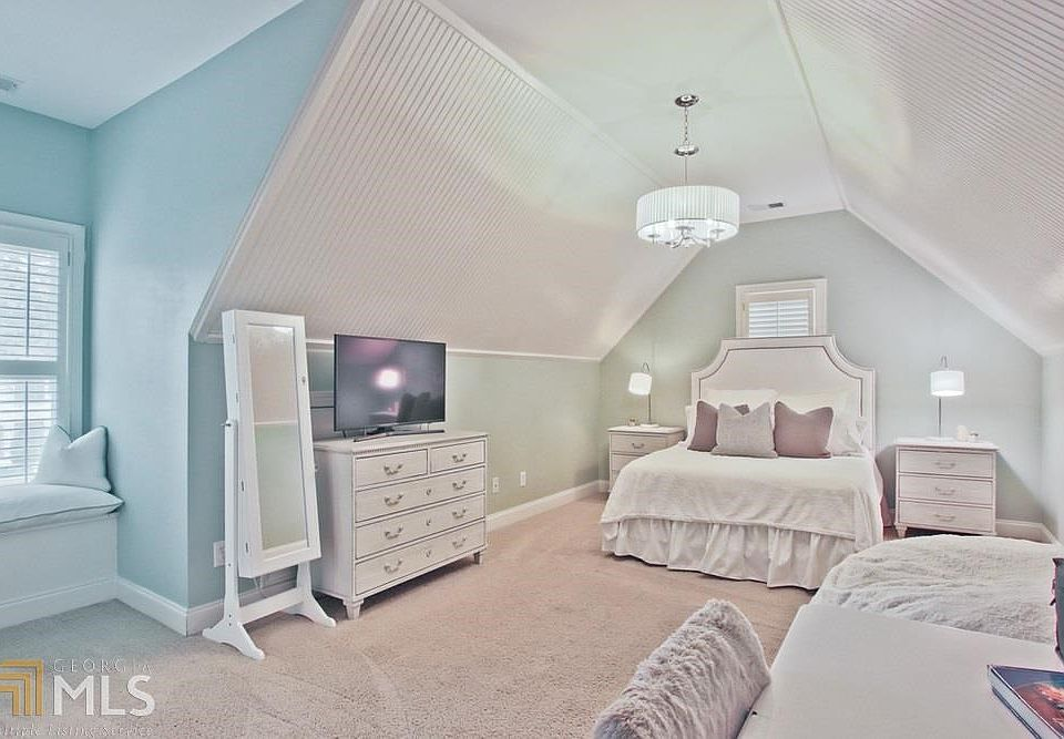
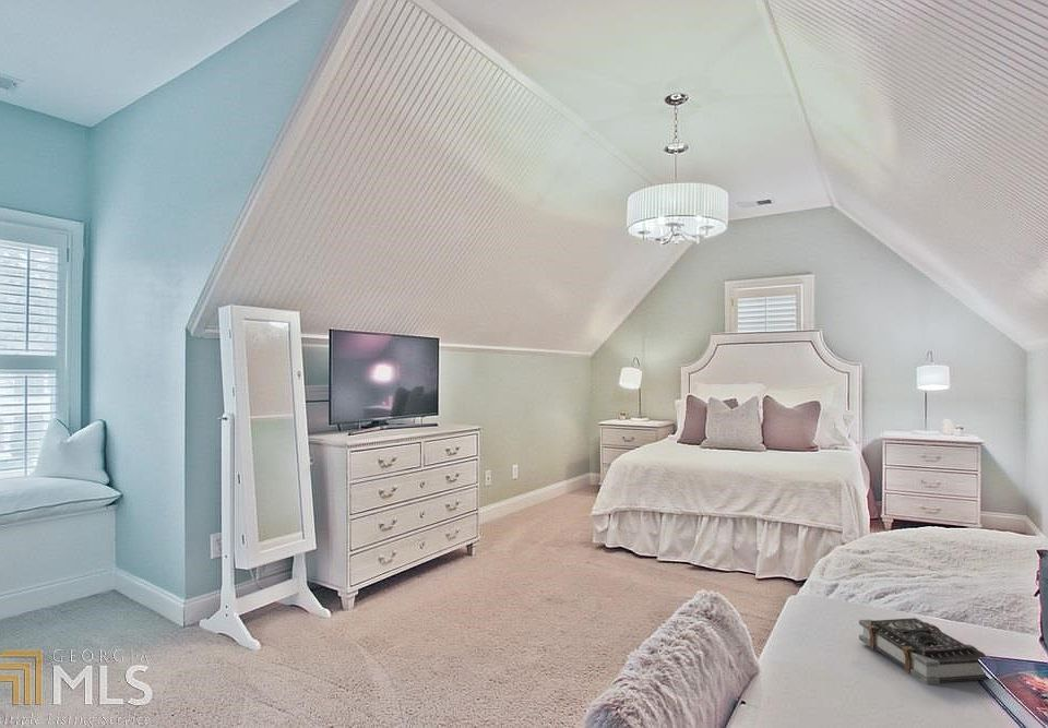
+ book (922, 644)
